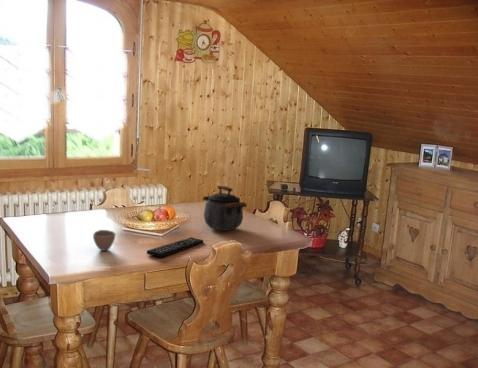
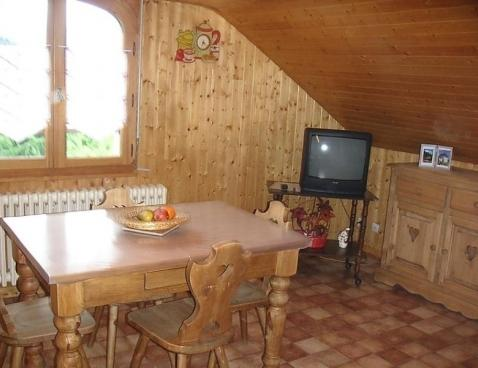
- remote control (176, 246)
- kettle (223, 208)
- cup (102, 240)
